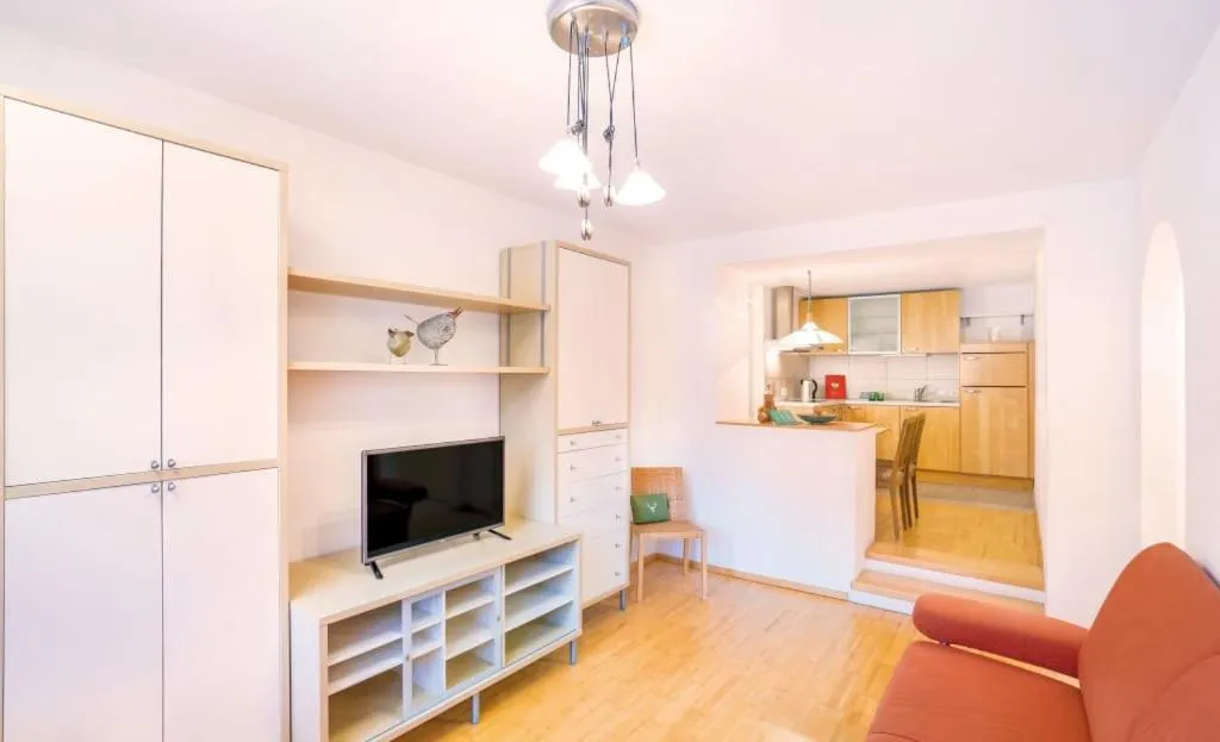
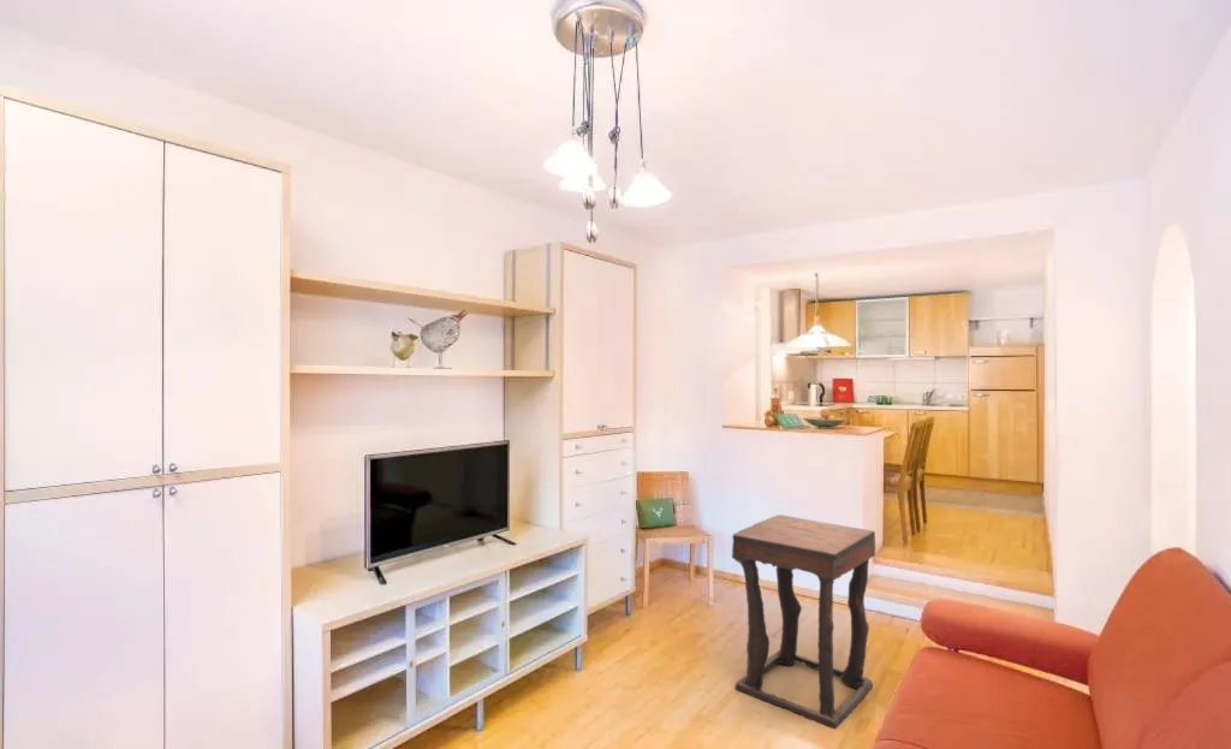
+ side table (801, 610)
